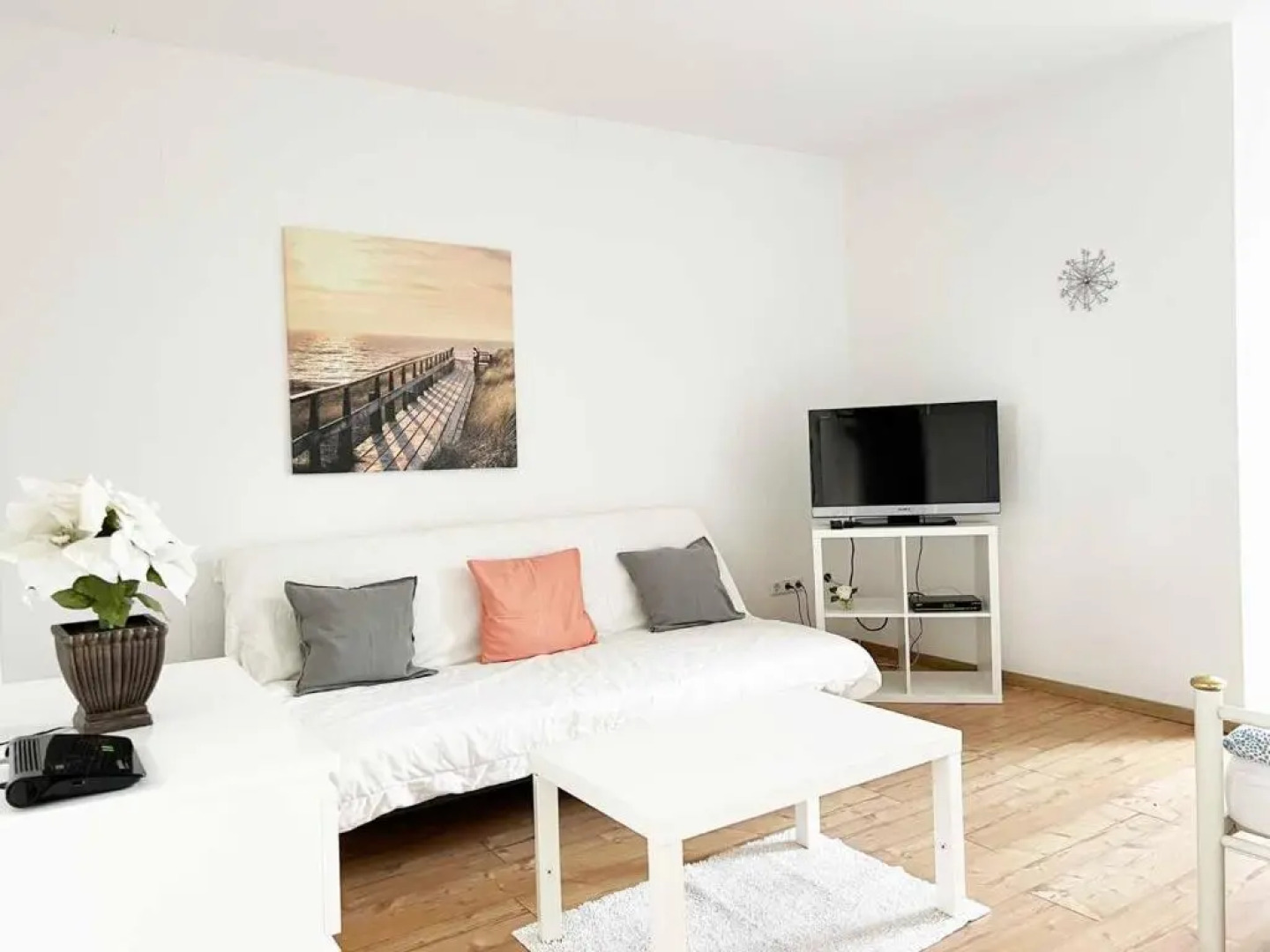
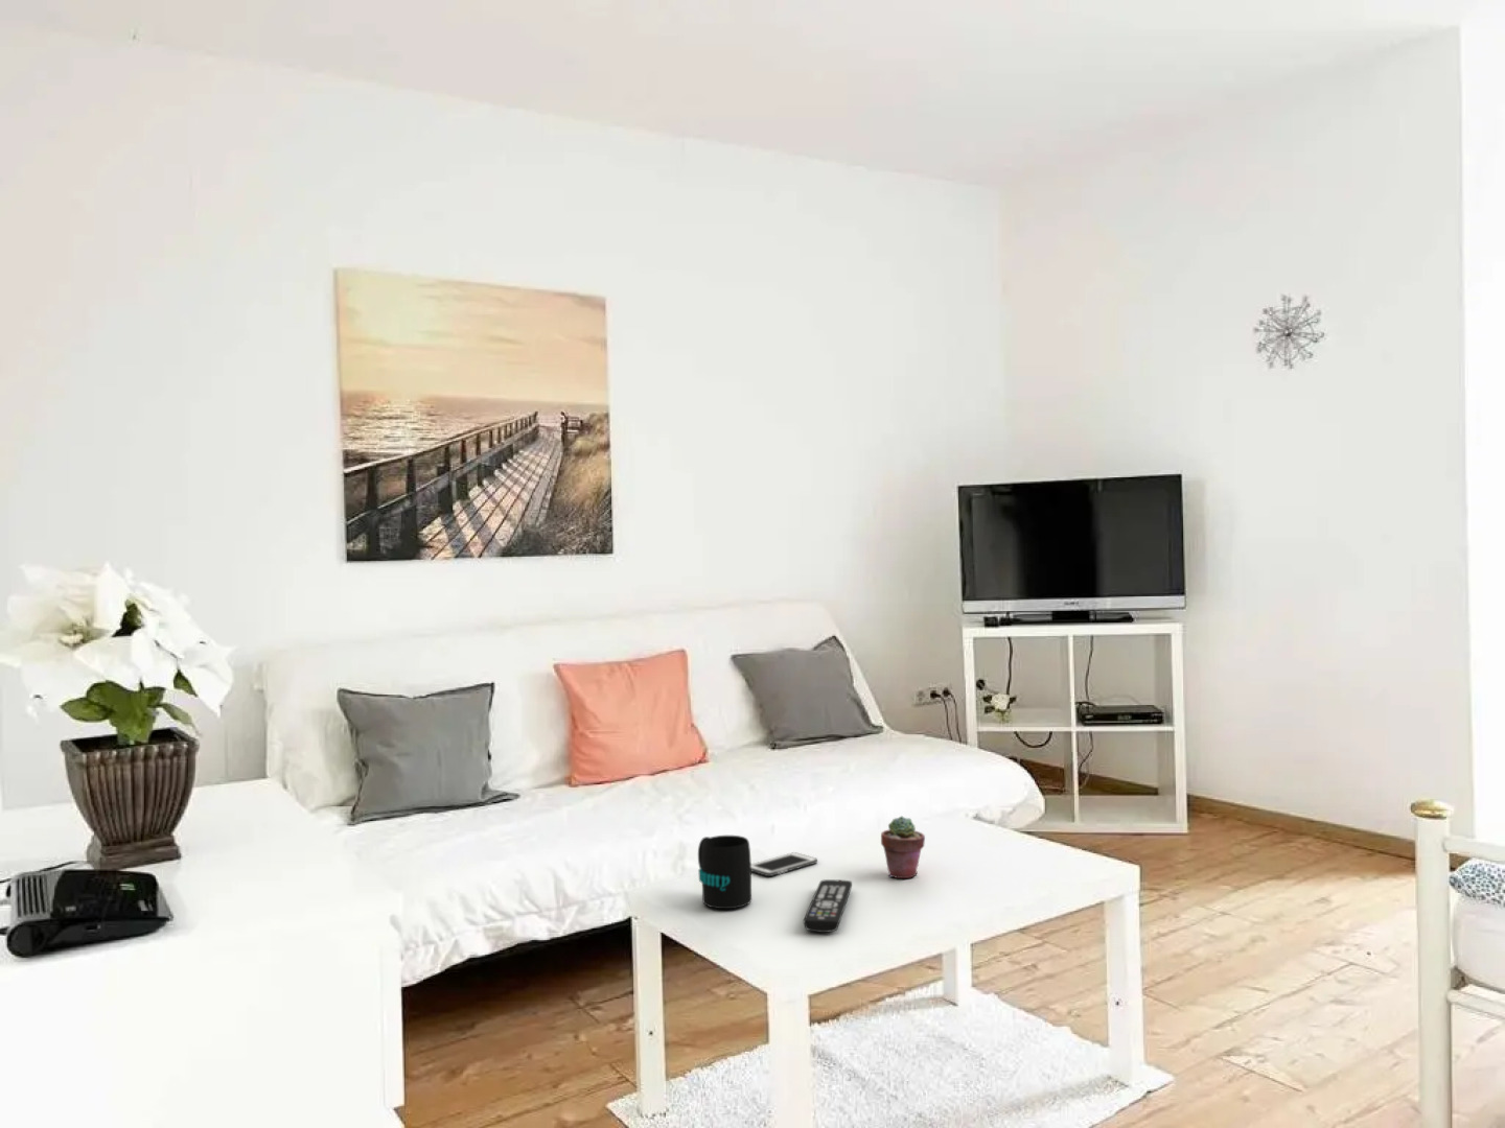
+ mug (718, 869)
+ potted succulent (902, 845)
+ cell phone (782, 864)
+ remote control (828, 904)
